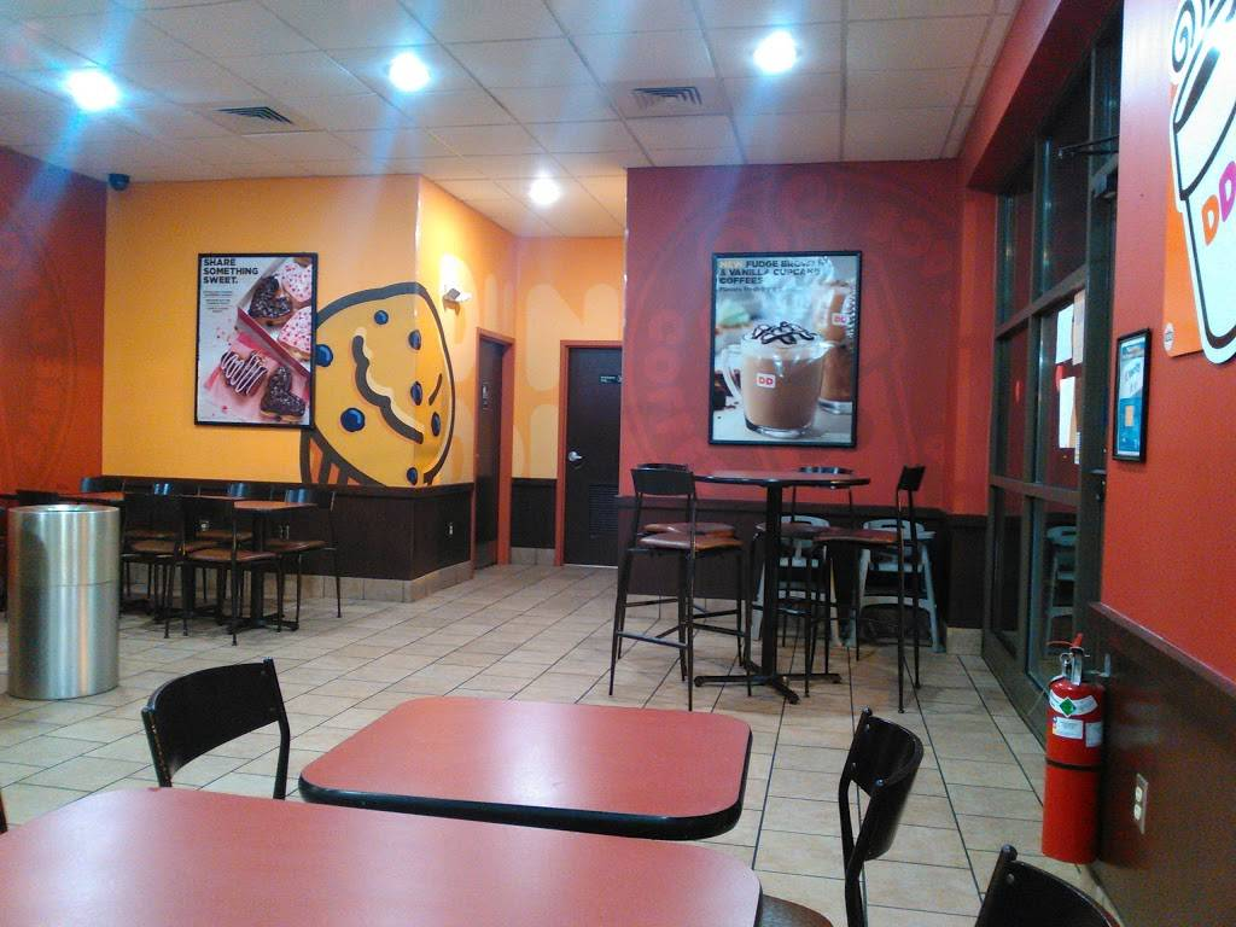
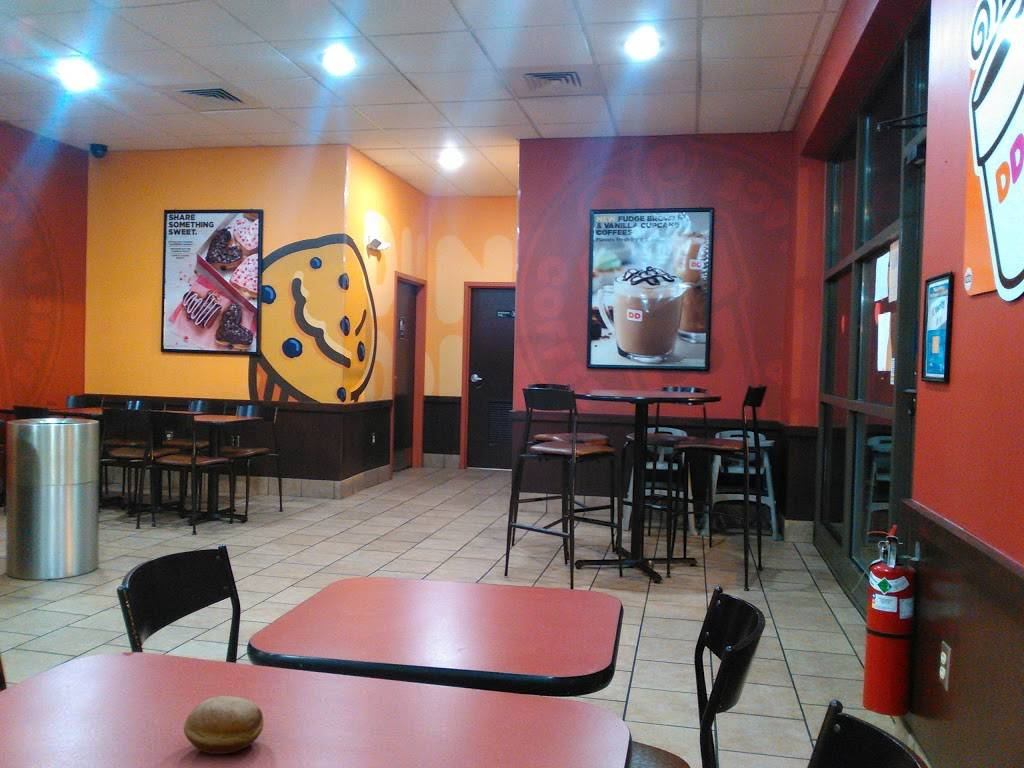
+ donut (224, 721)
